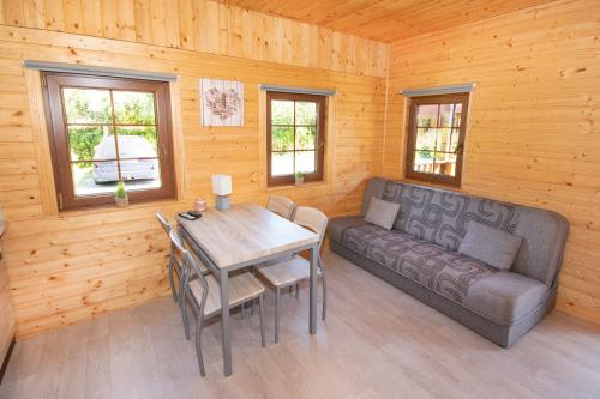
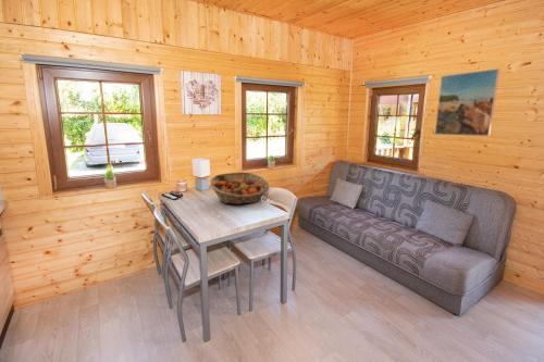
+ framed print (463, 104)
+ fruit basket (239, 187)
